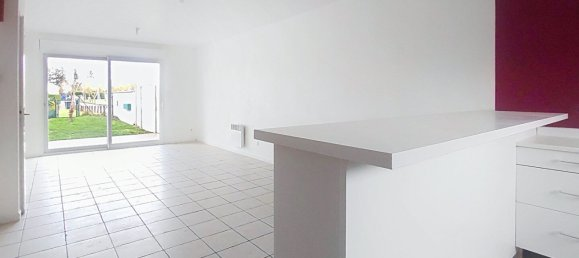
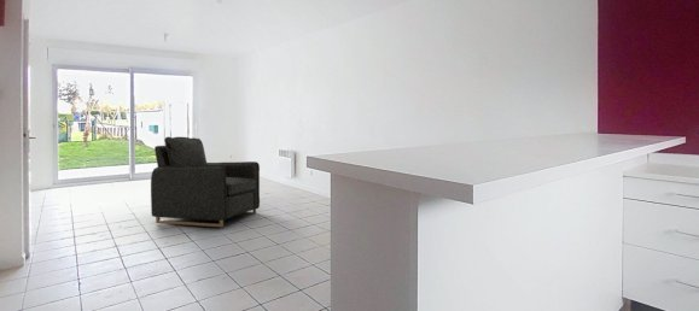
+ chair (208, 177)
